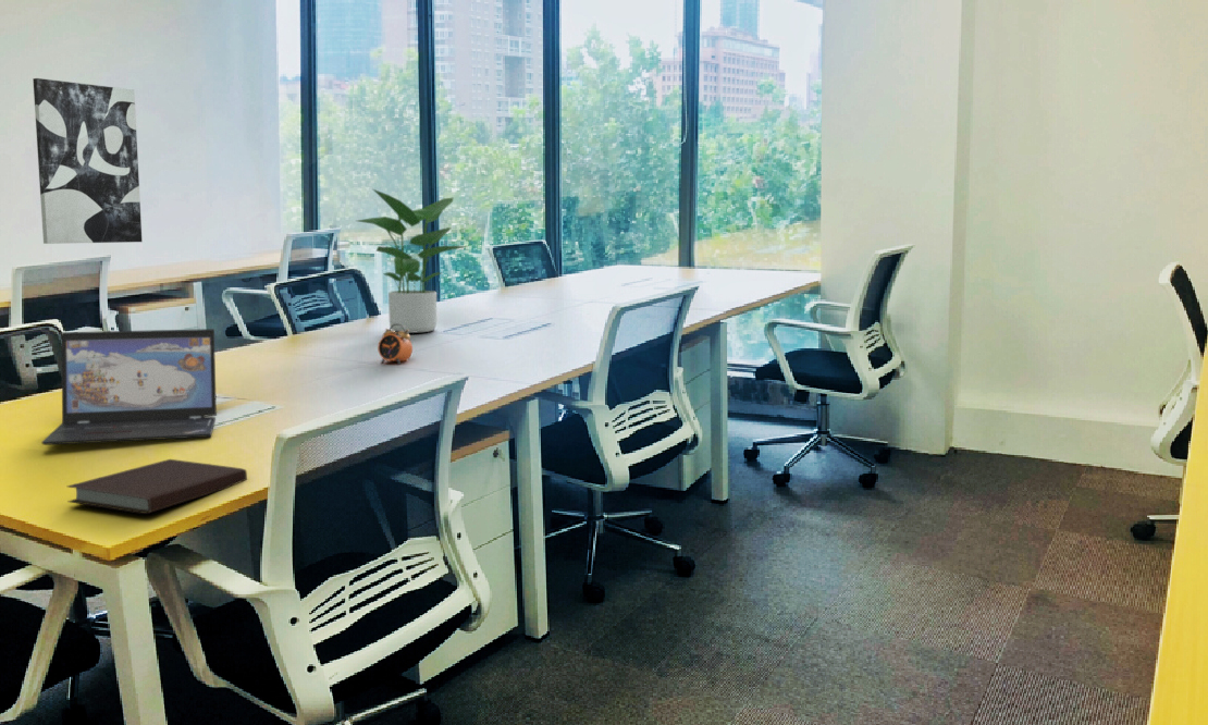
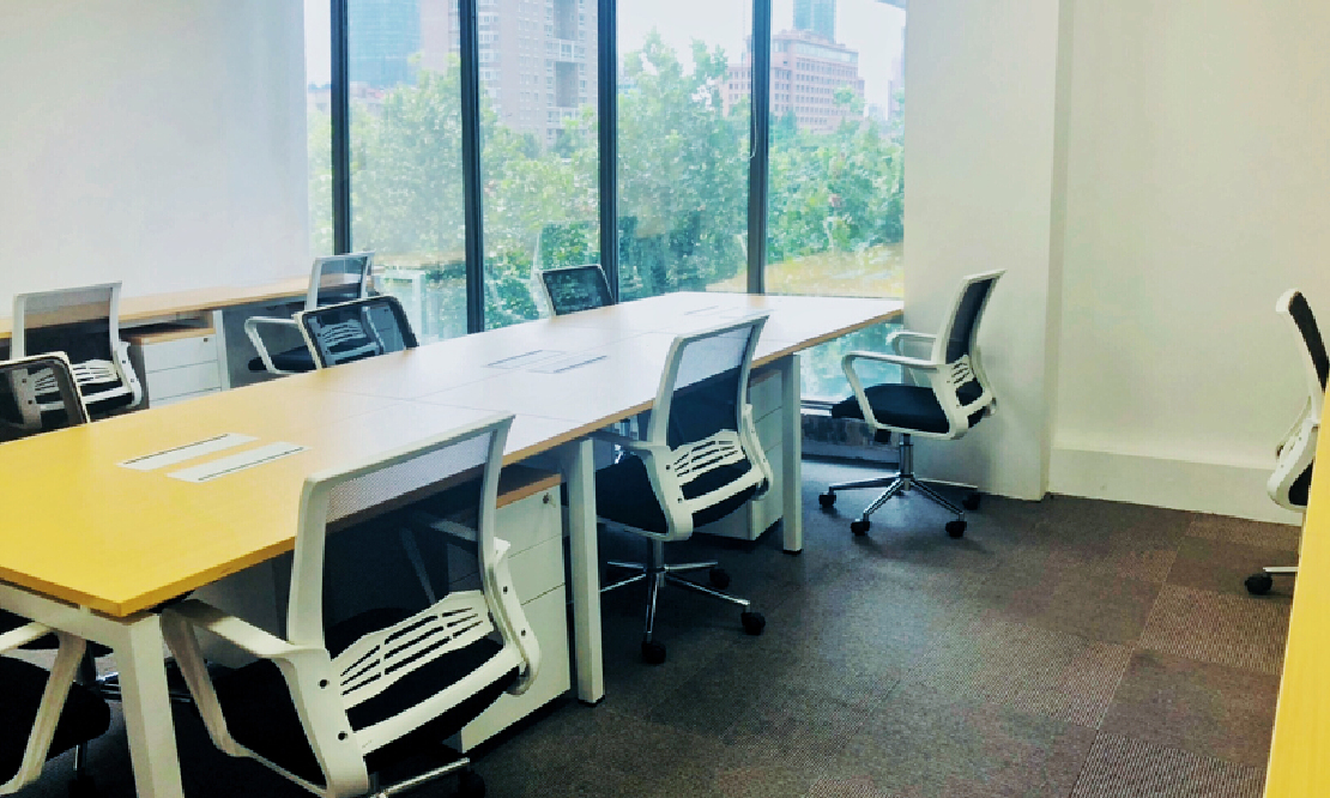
- alarm clock (395, 344)
- laptop (134, 383)
- wall art (89, 163)
- notebook (160, 484)
- potted plant (418, 260)
